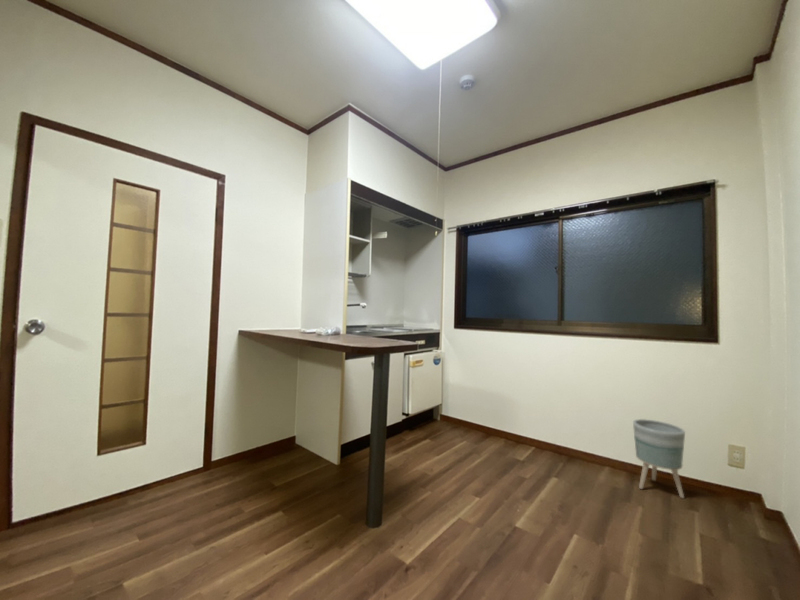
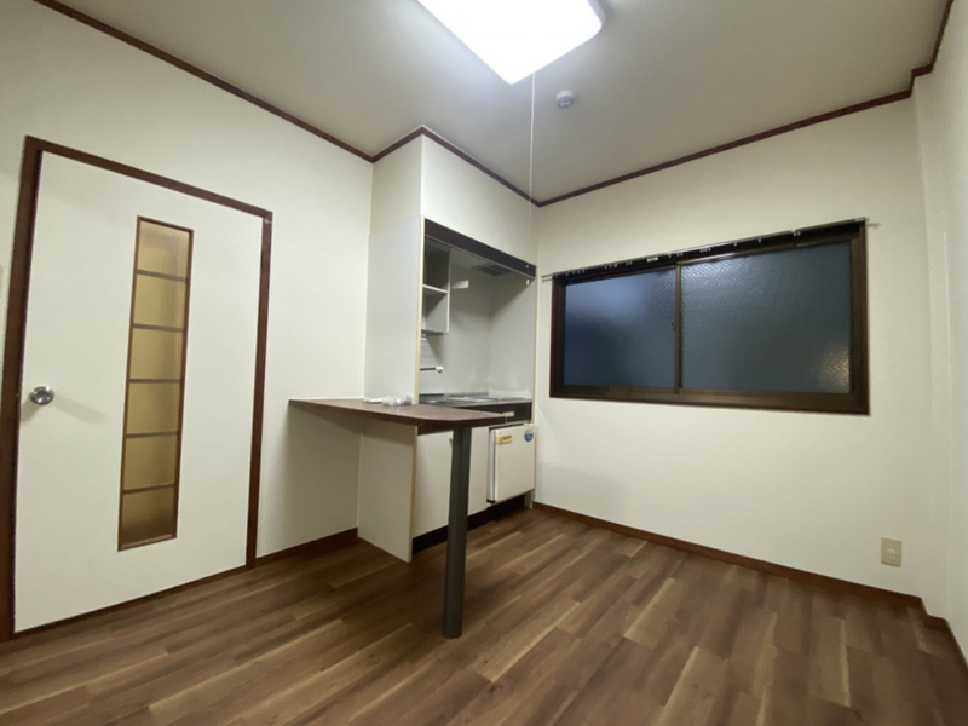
- planter (658, 457)
